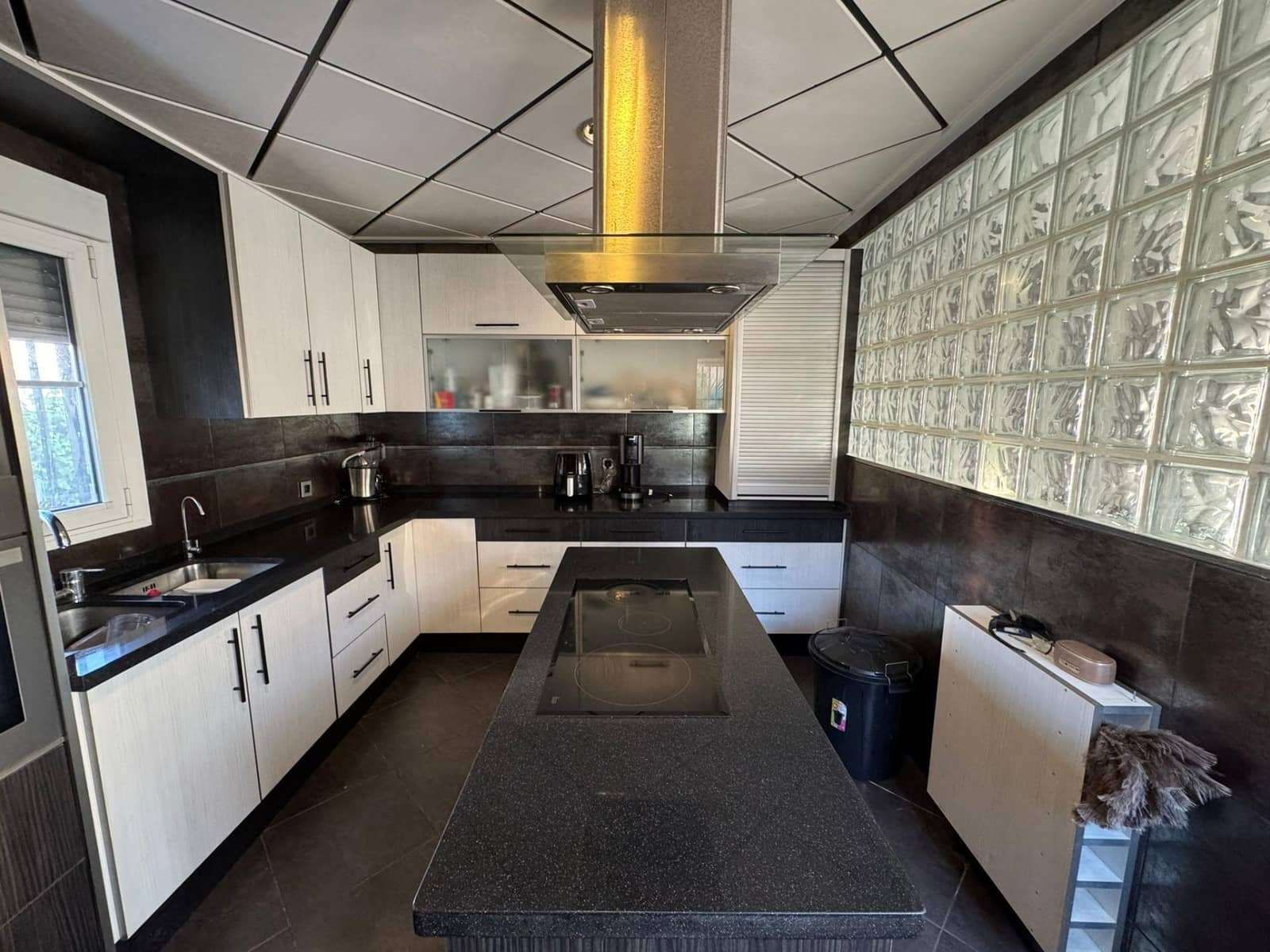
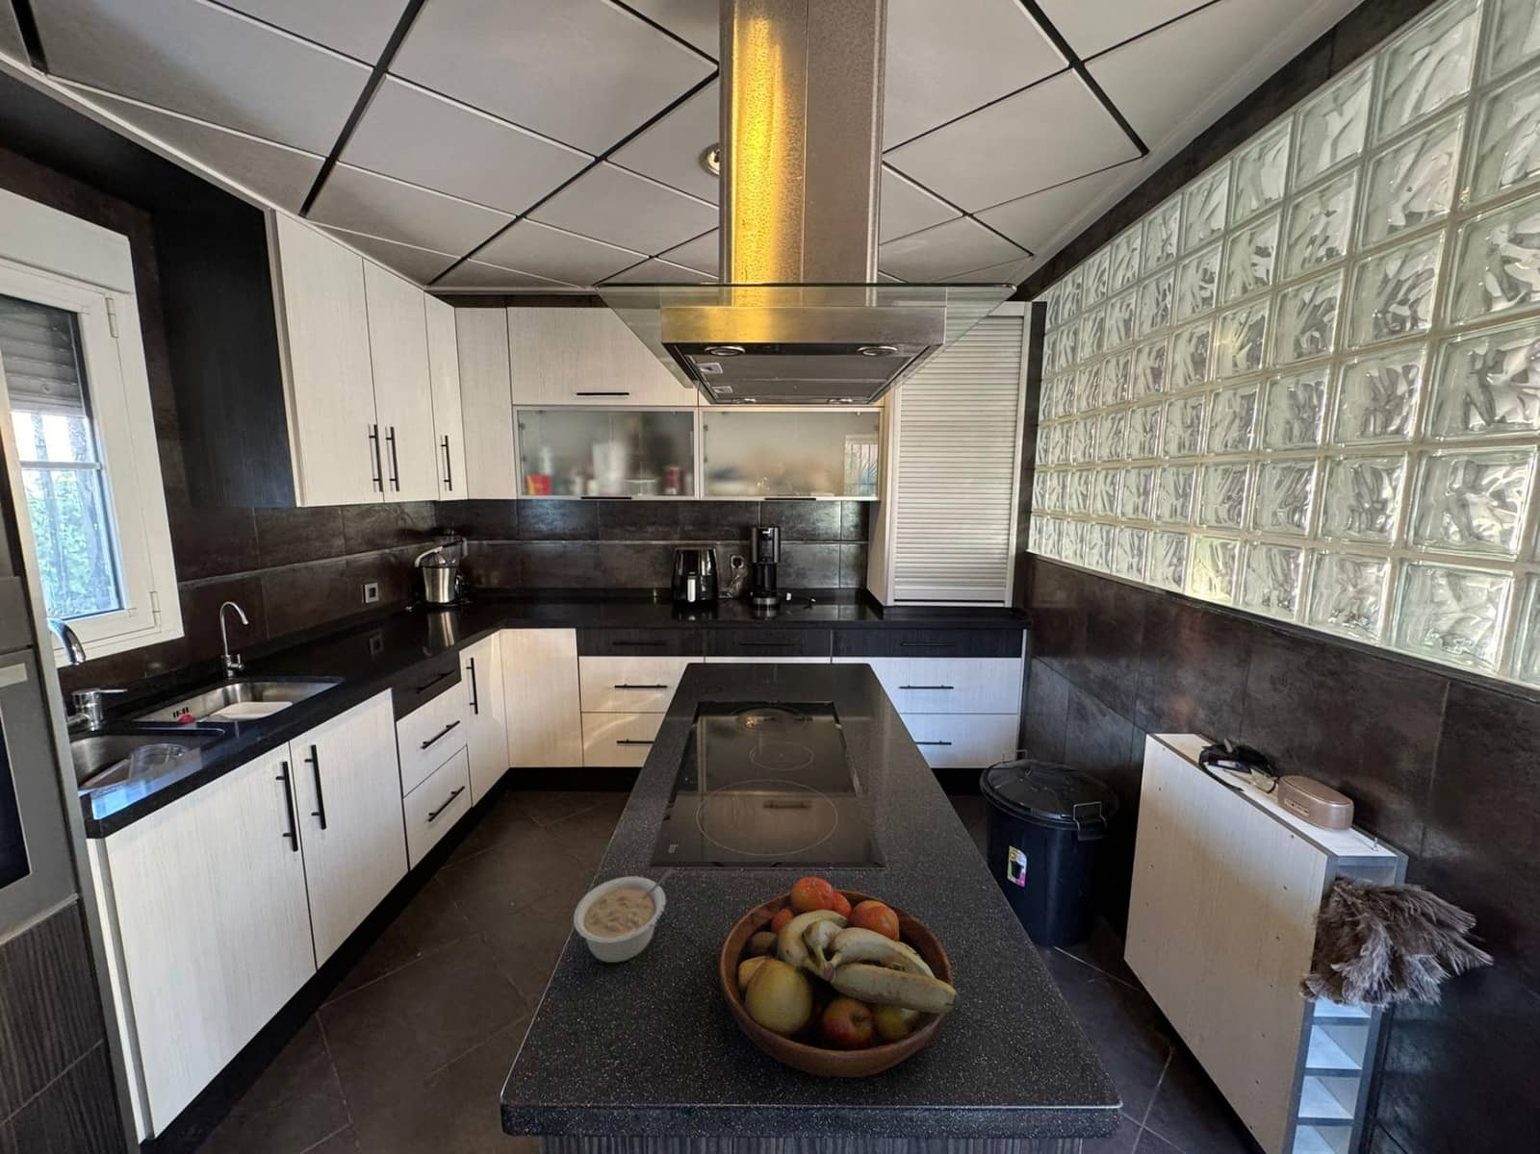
+ fruit bowl (837, 949)
+ legume (622, 915)
